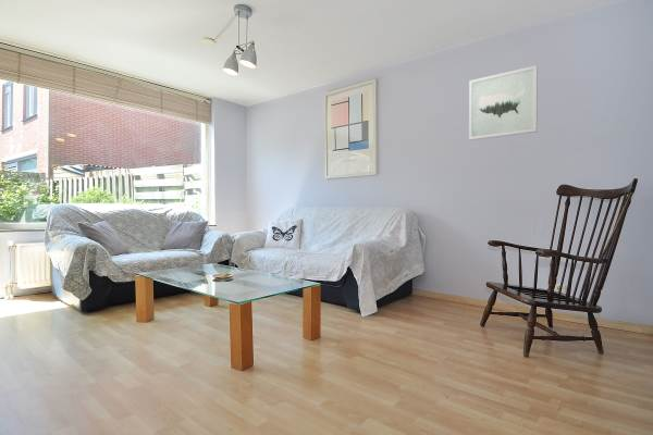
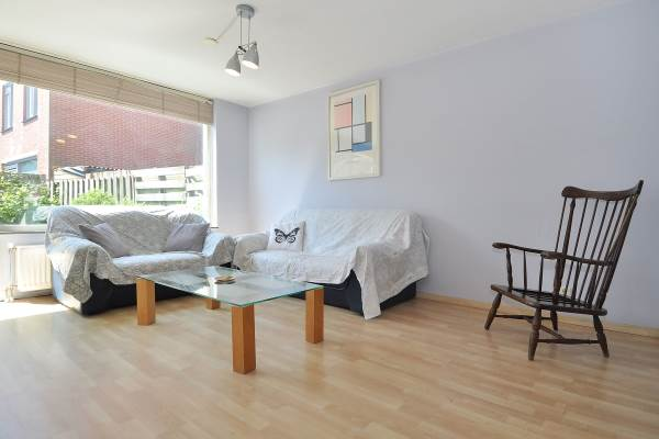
- wall art (501, 104)
